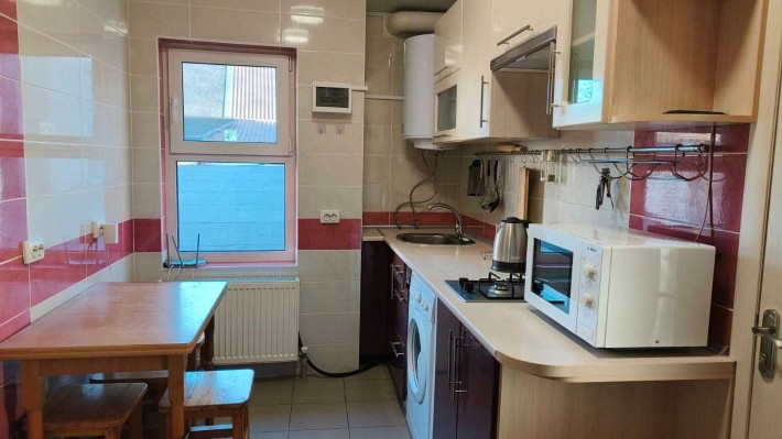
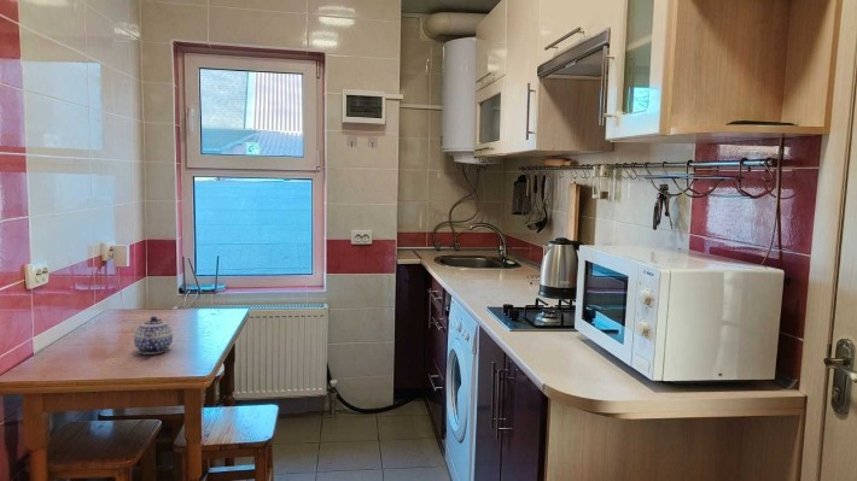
+ teapot (153, 334)
